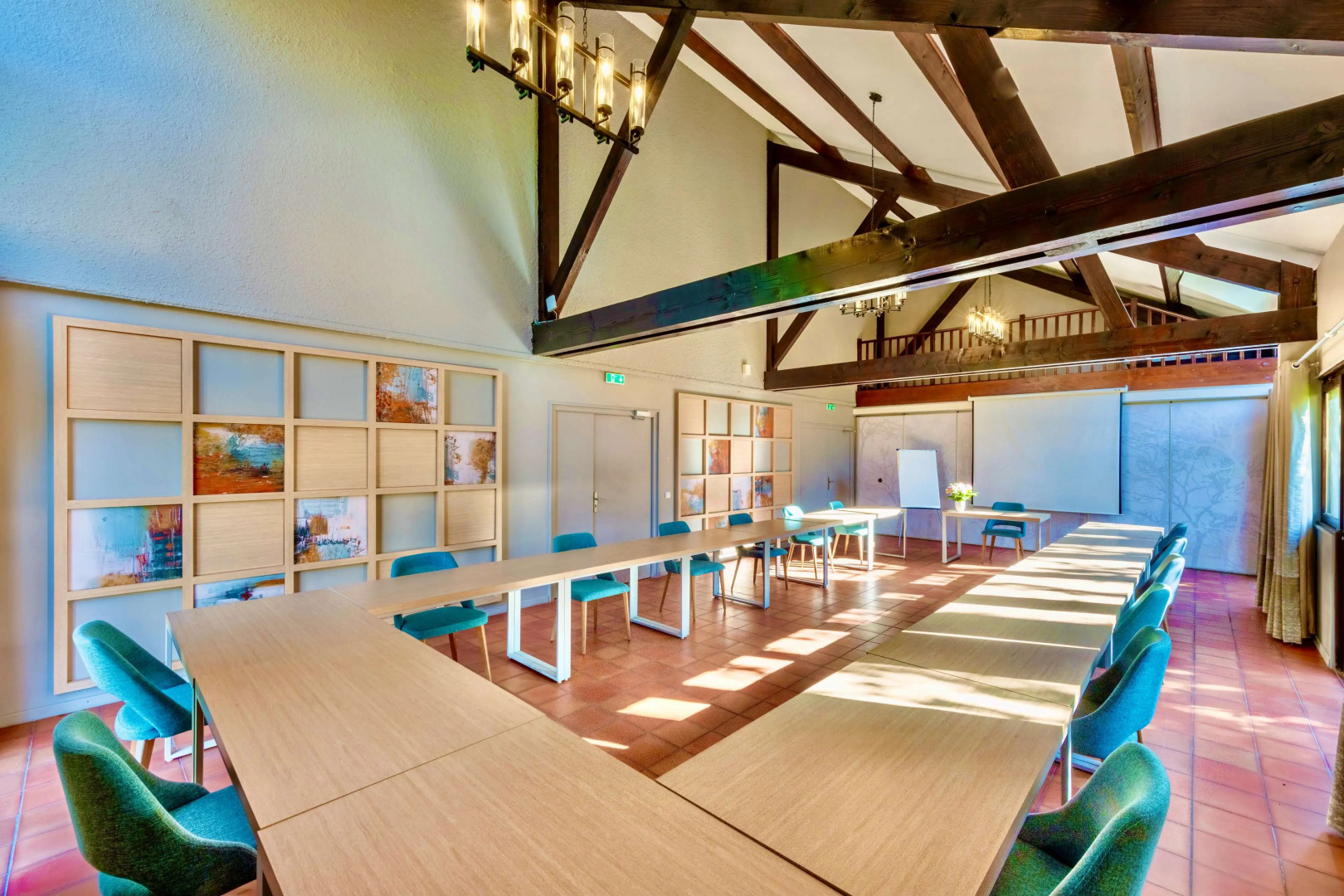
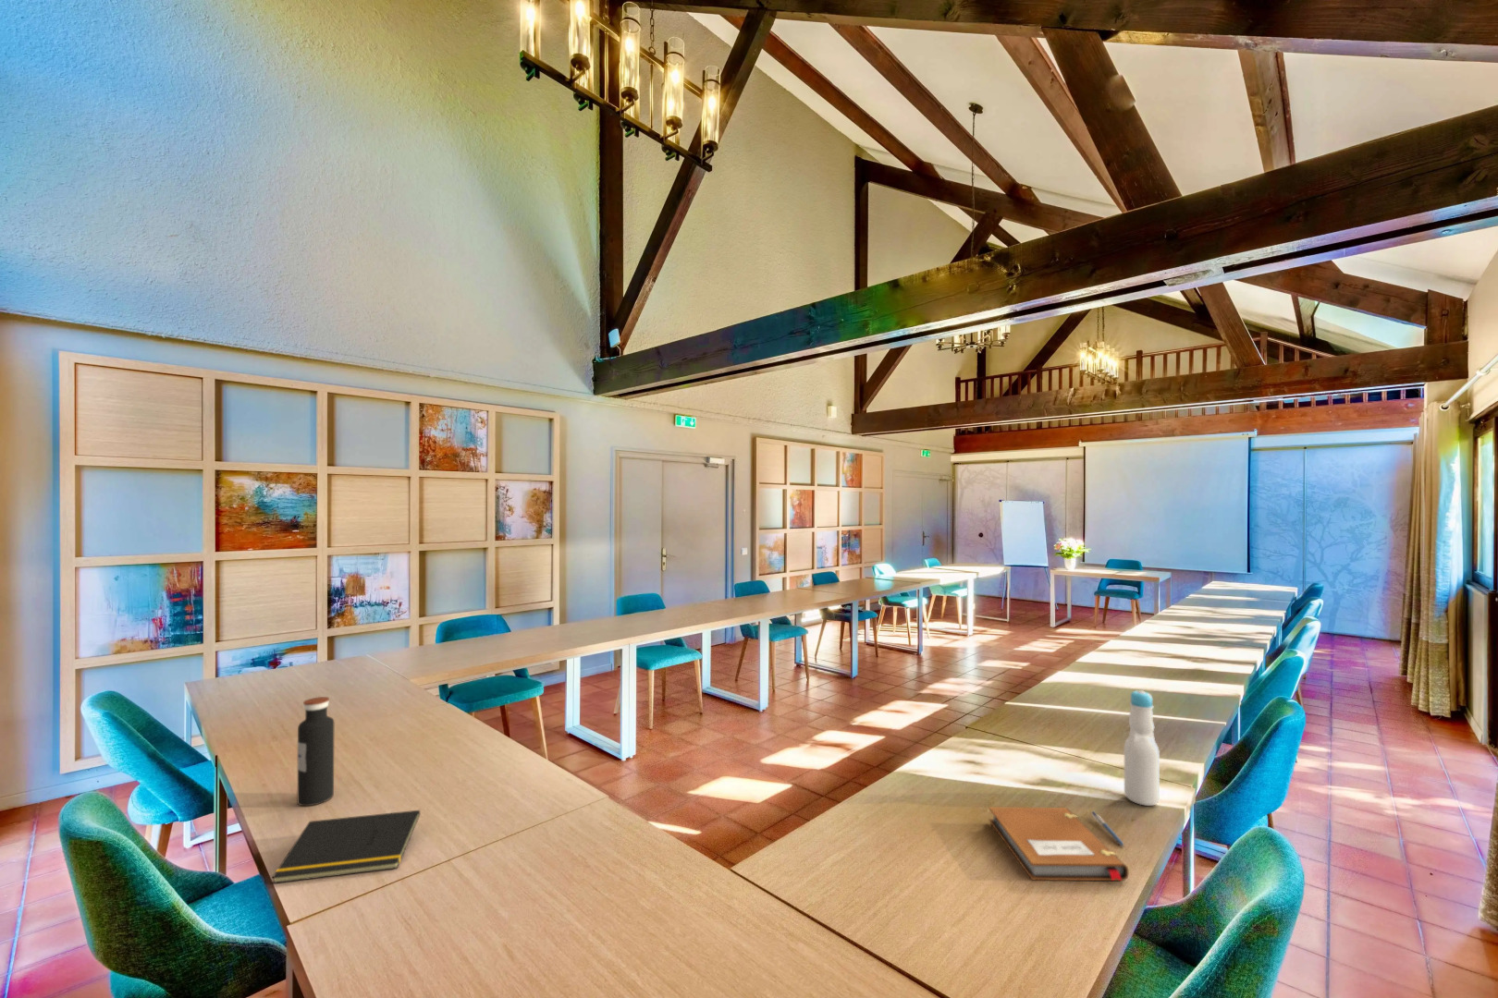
+ water bottle (315, 750)
+ notepad (351, 843)
+ bottle (1141, 745)
+ pen (1106, 828)
+ notebook (1054, 842)
